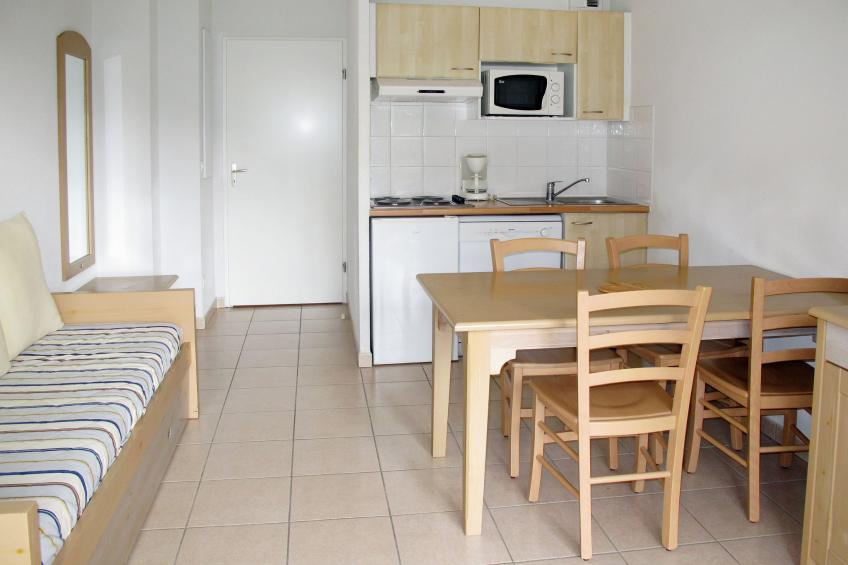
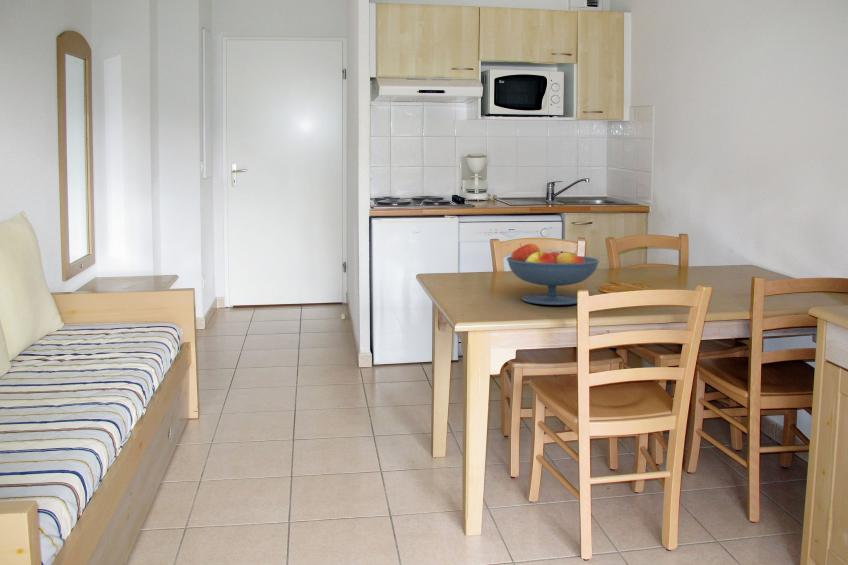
+ fruit bowl (552, 272)
